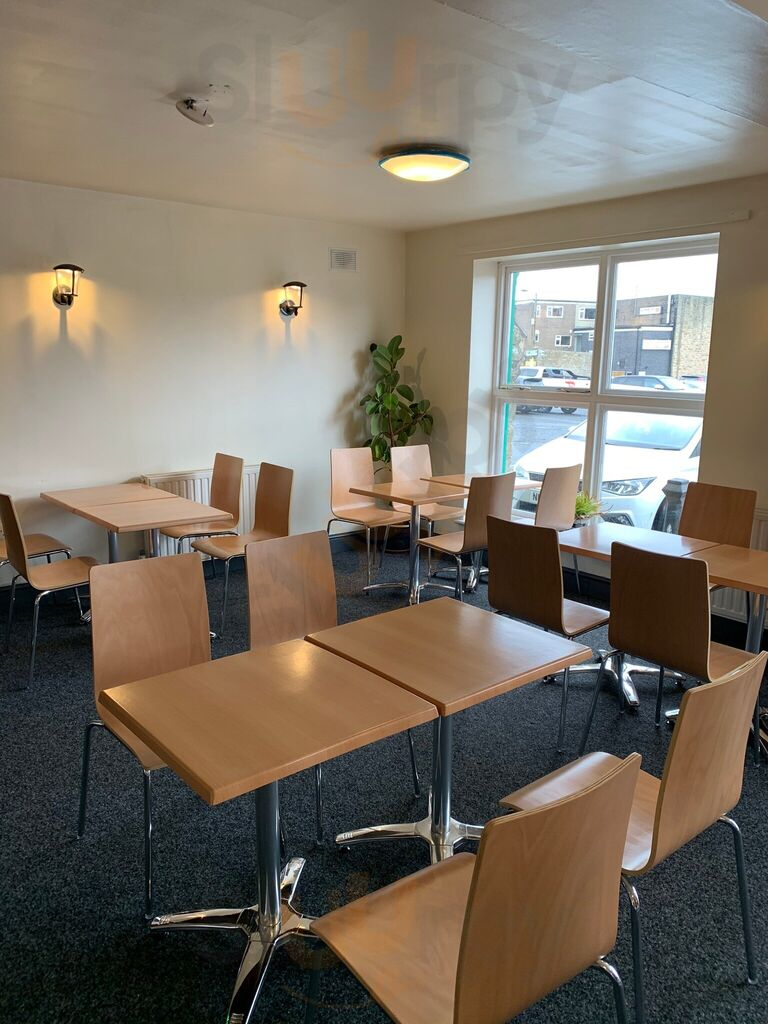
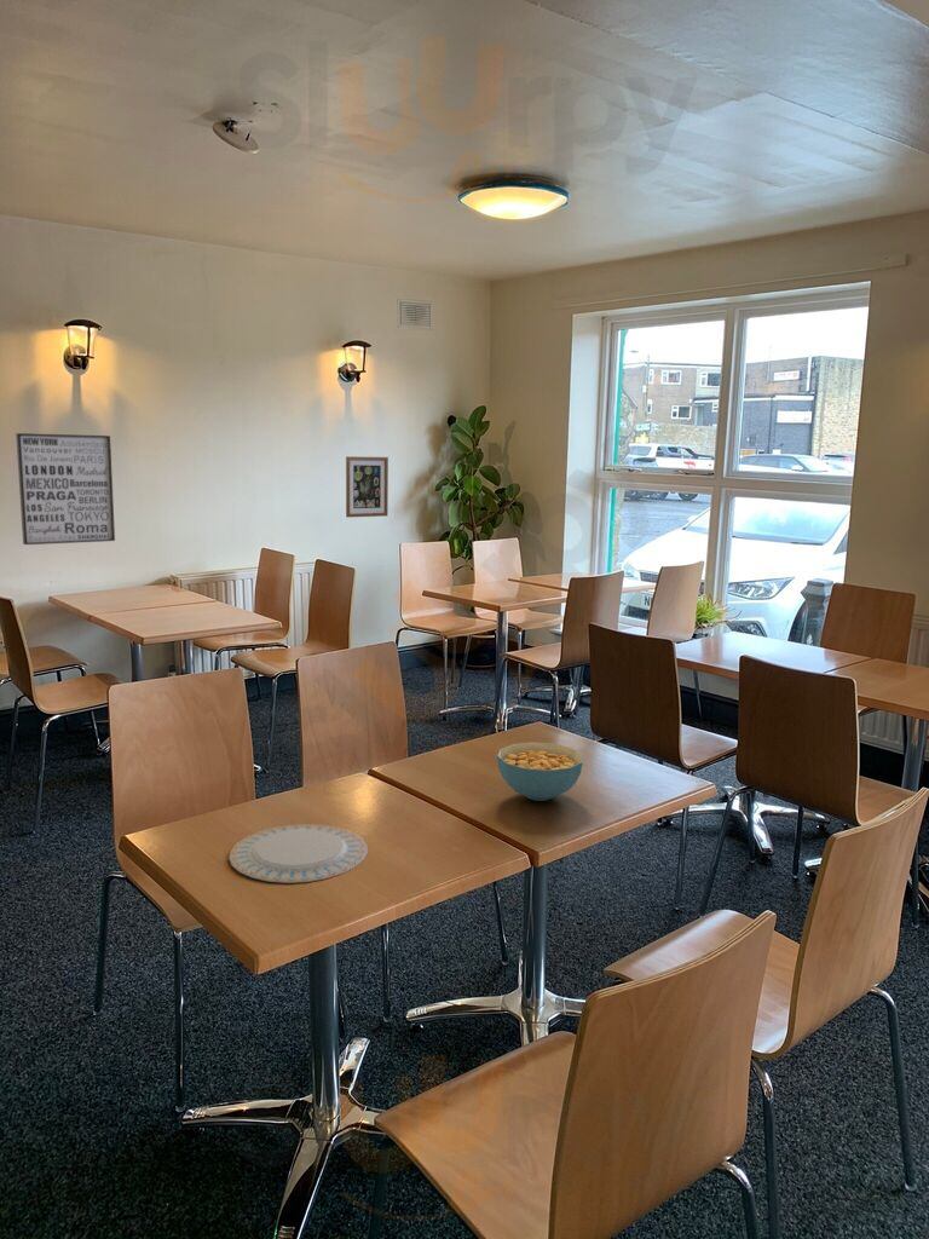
+ chinaware (299, 848)
+ wall art (367, 486)
+ cereal bowl (539, 776)
+ wall art (67, 489)
